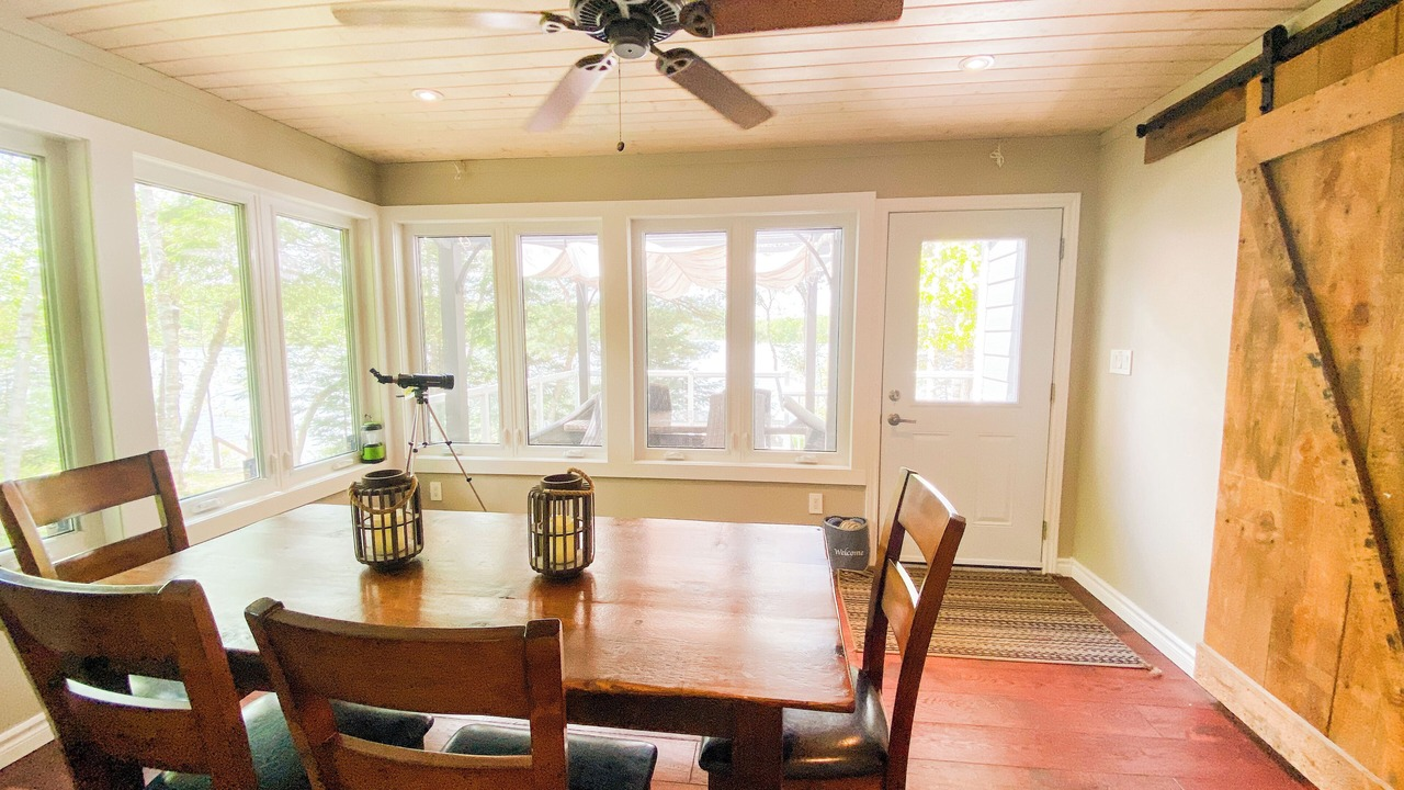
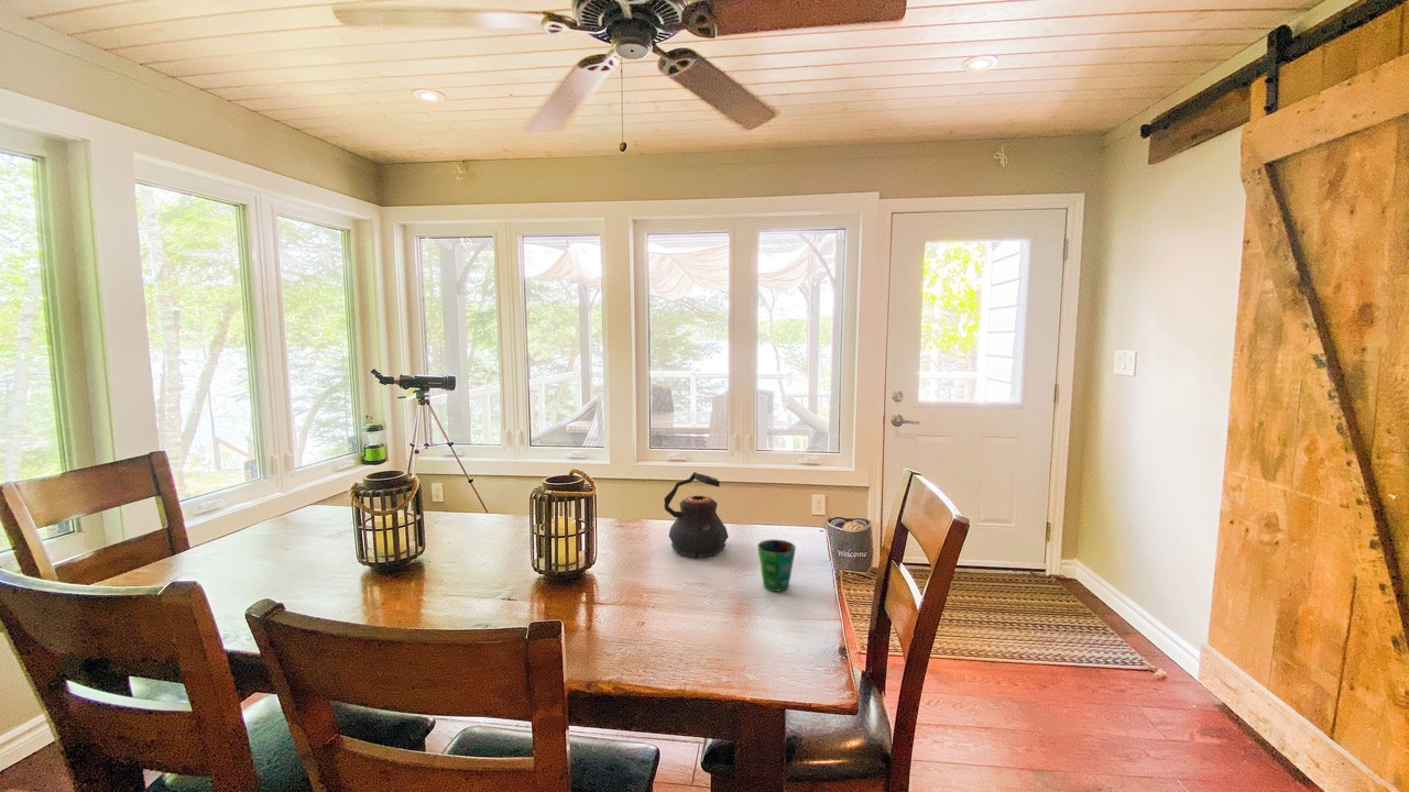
+ cup (776, 563)
+ teapot (696, 510)
